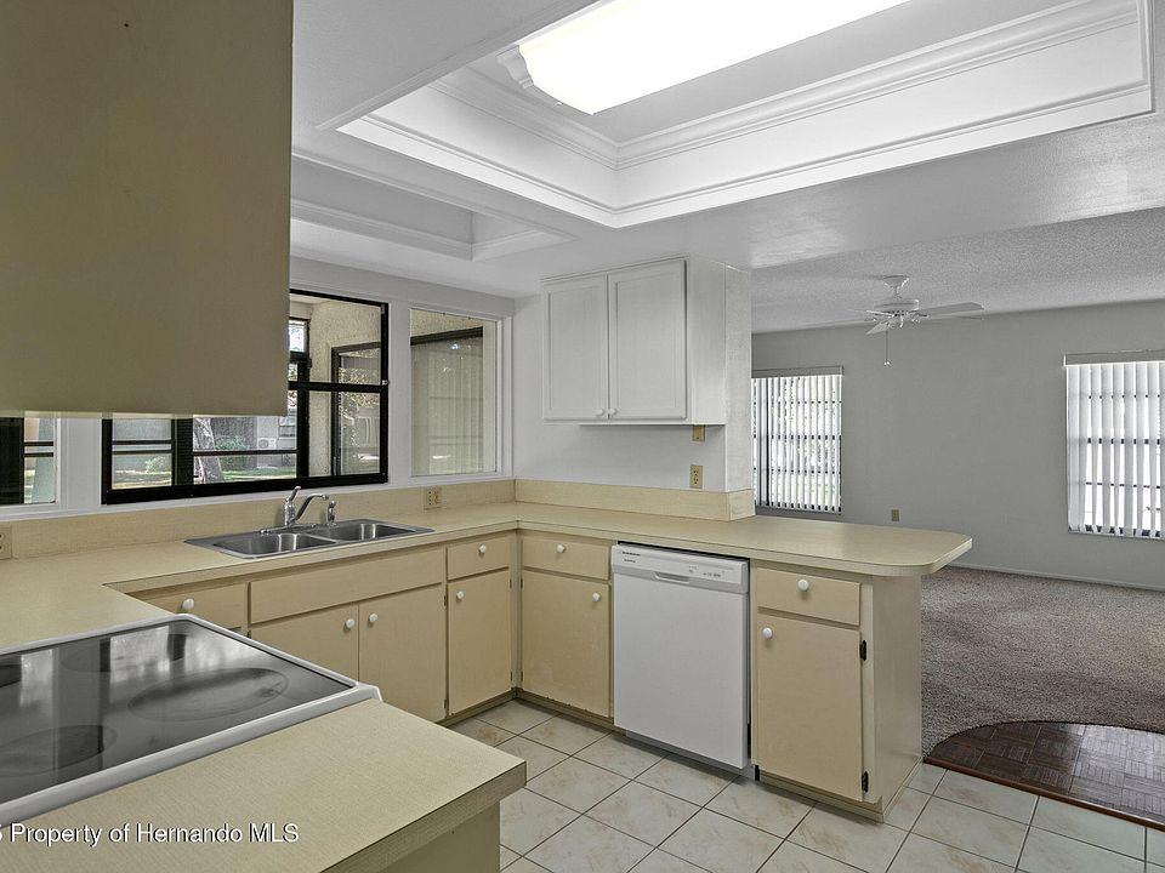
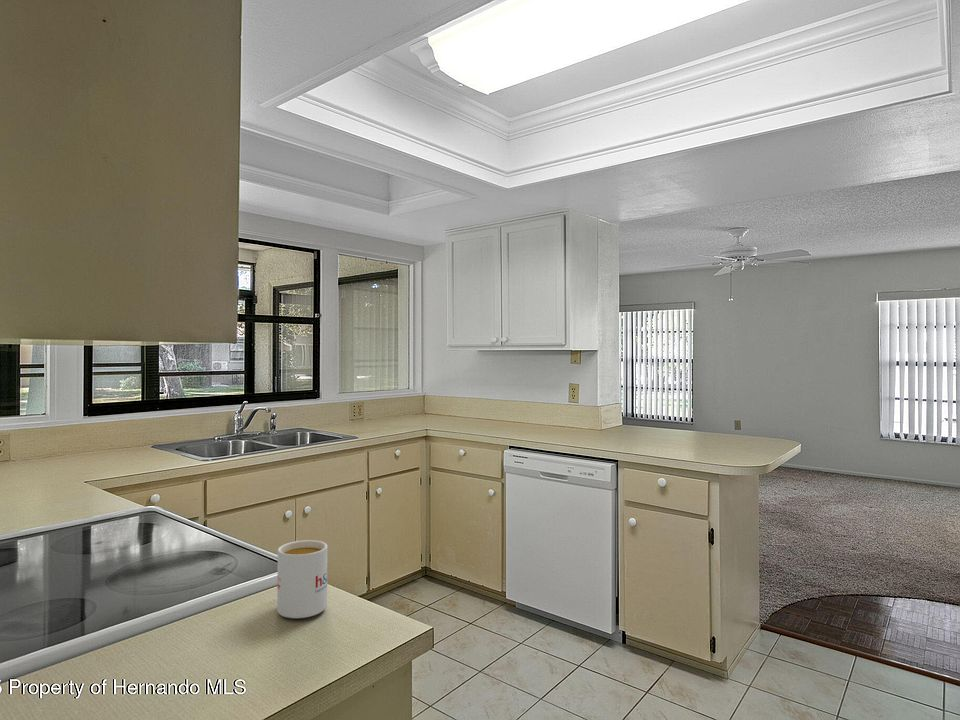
+ mug (301, 574)
